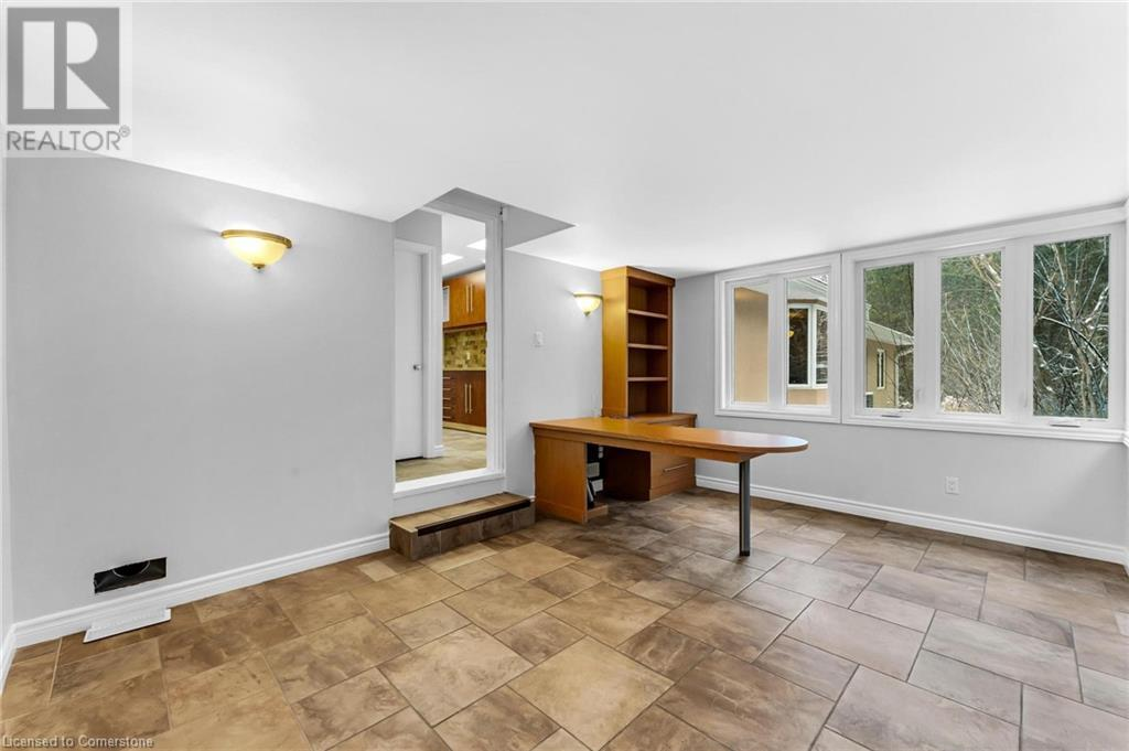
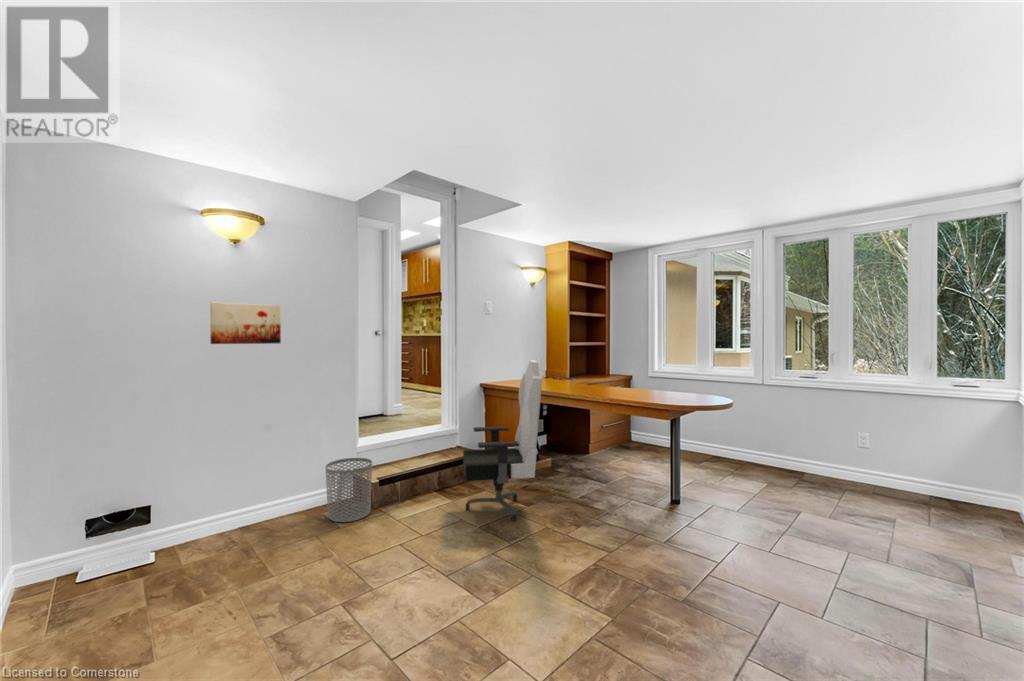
+ wall art (247, 324)
+ office chair (498, 434)
+ waste bin (349, 489)
